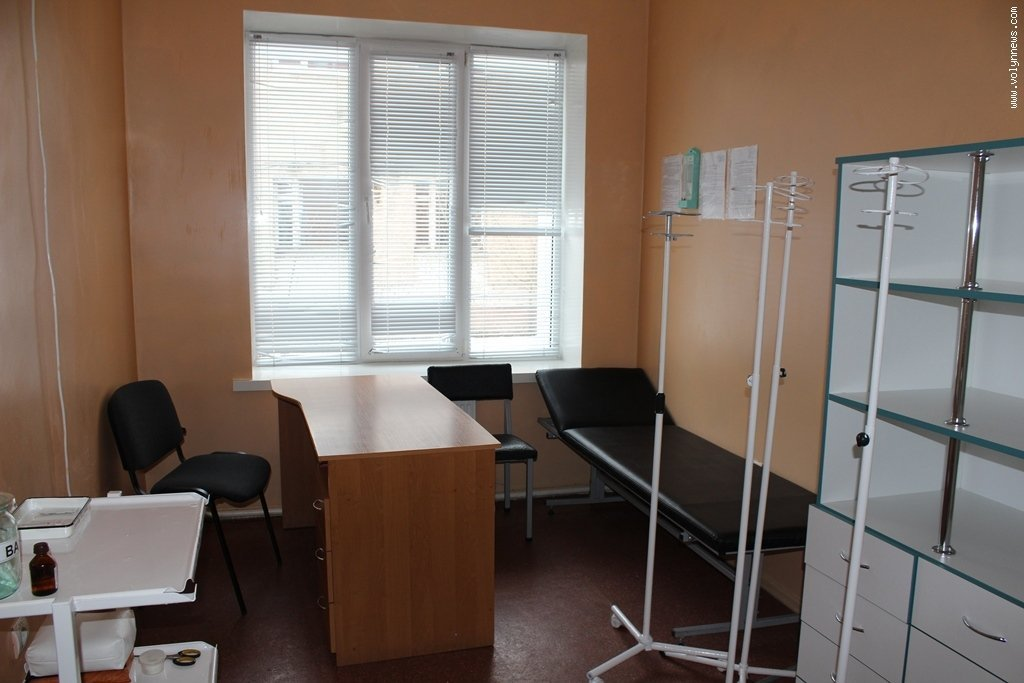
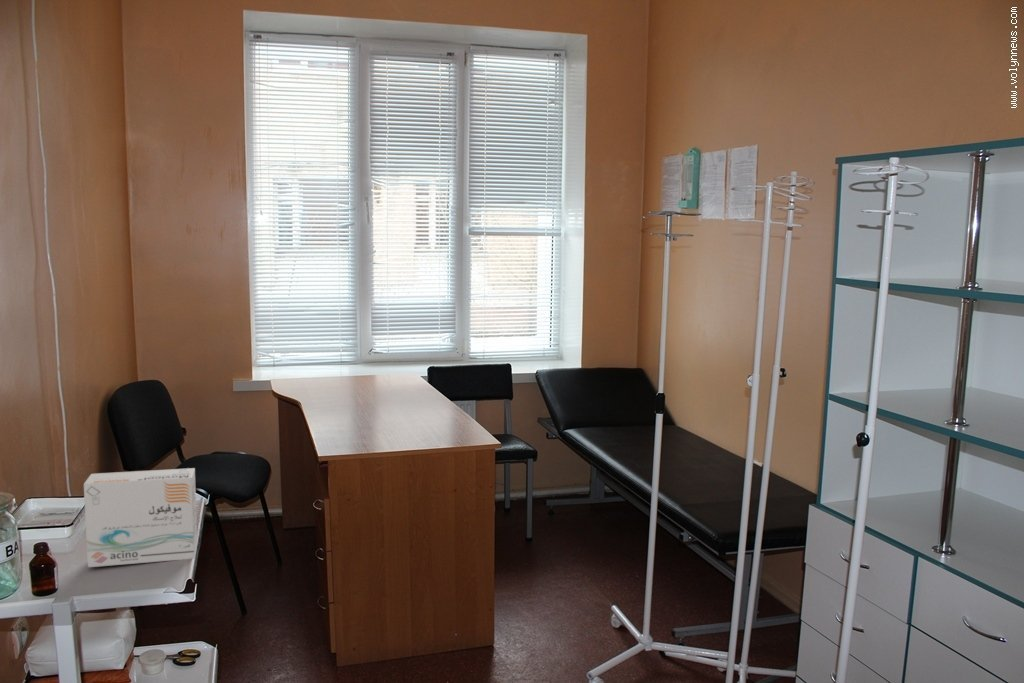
+ medicine box (142, 516)
